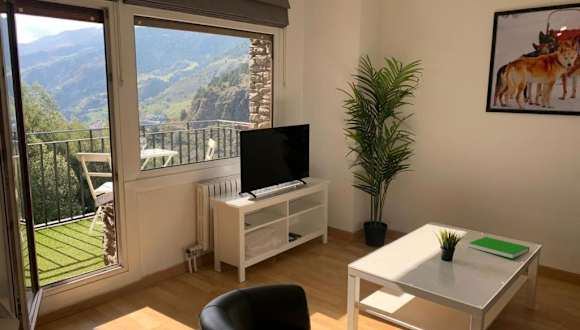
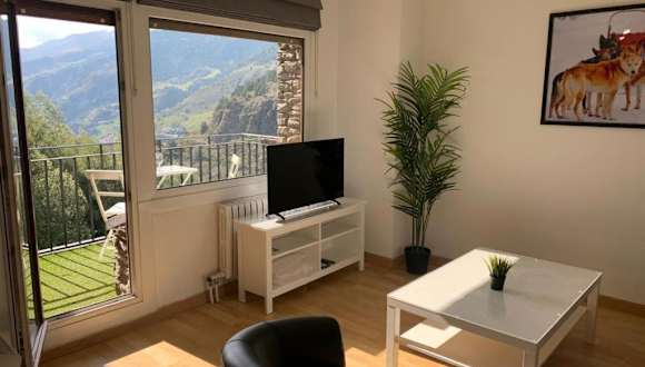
- book (498, 247)
